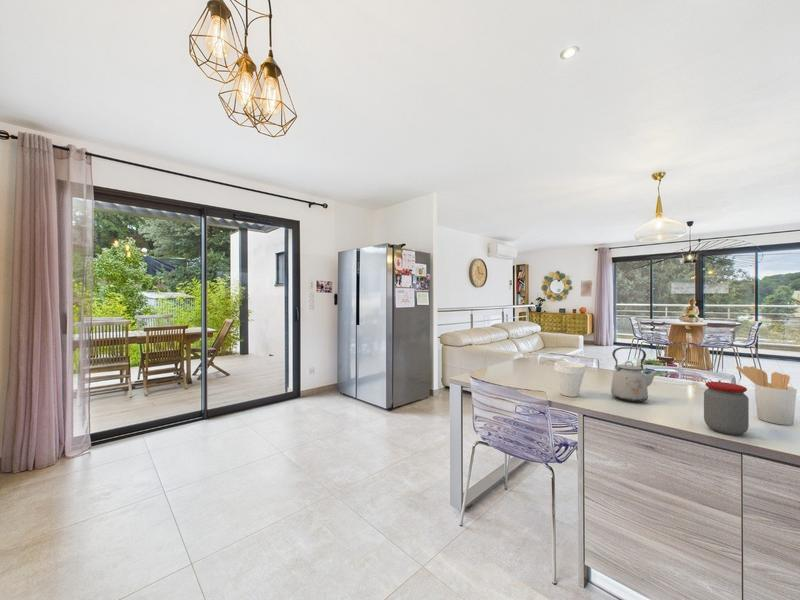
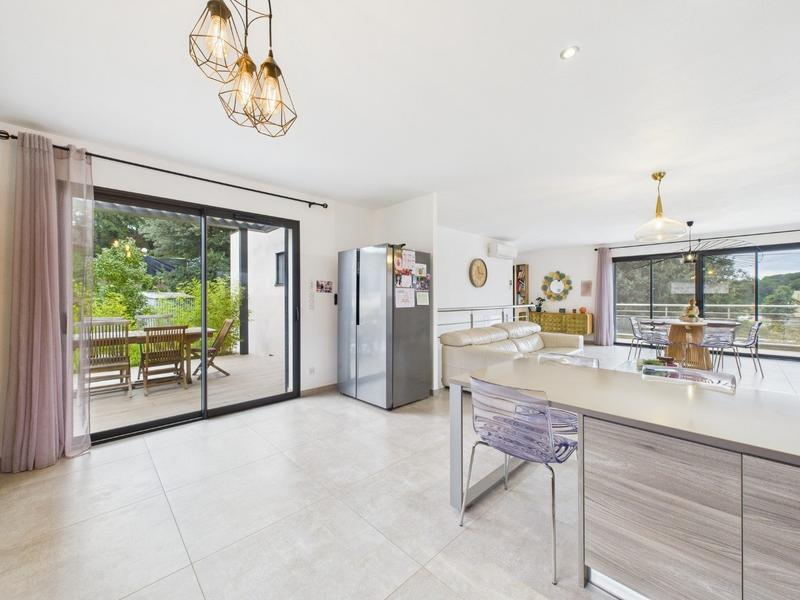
- kettle (635, 373)
- cup (569, 379)
- jar (725, 407)
- utensil holder (765, 392)
